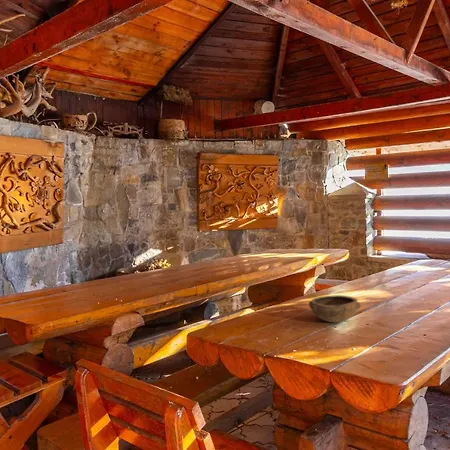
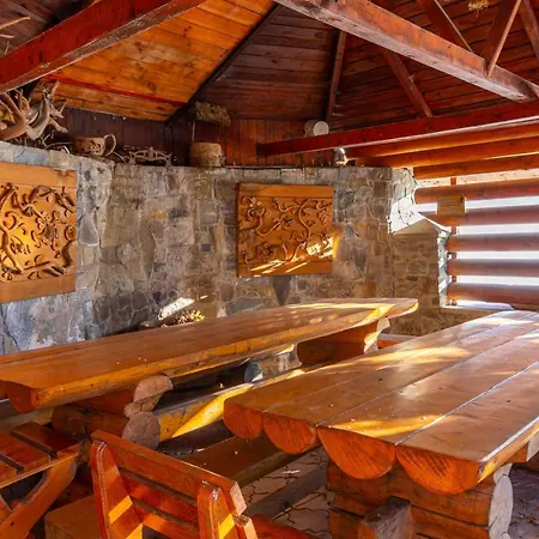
- bowl (333, 309)
